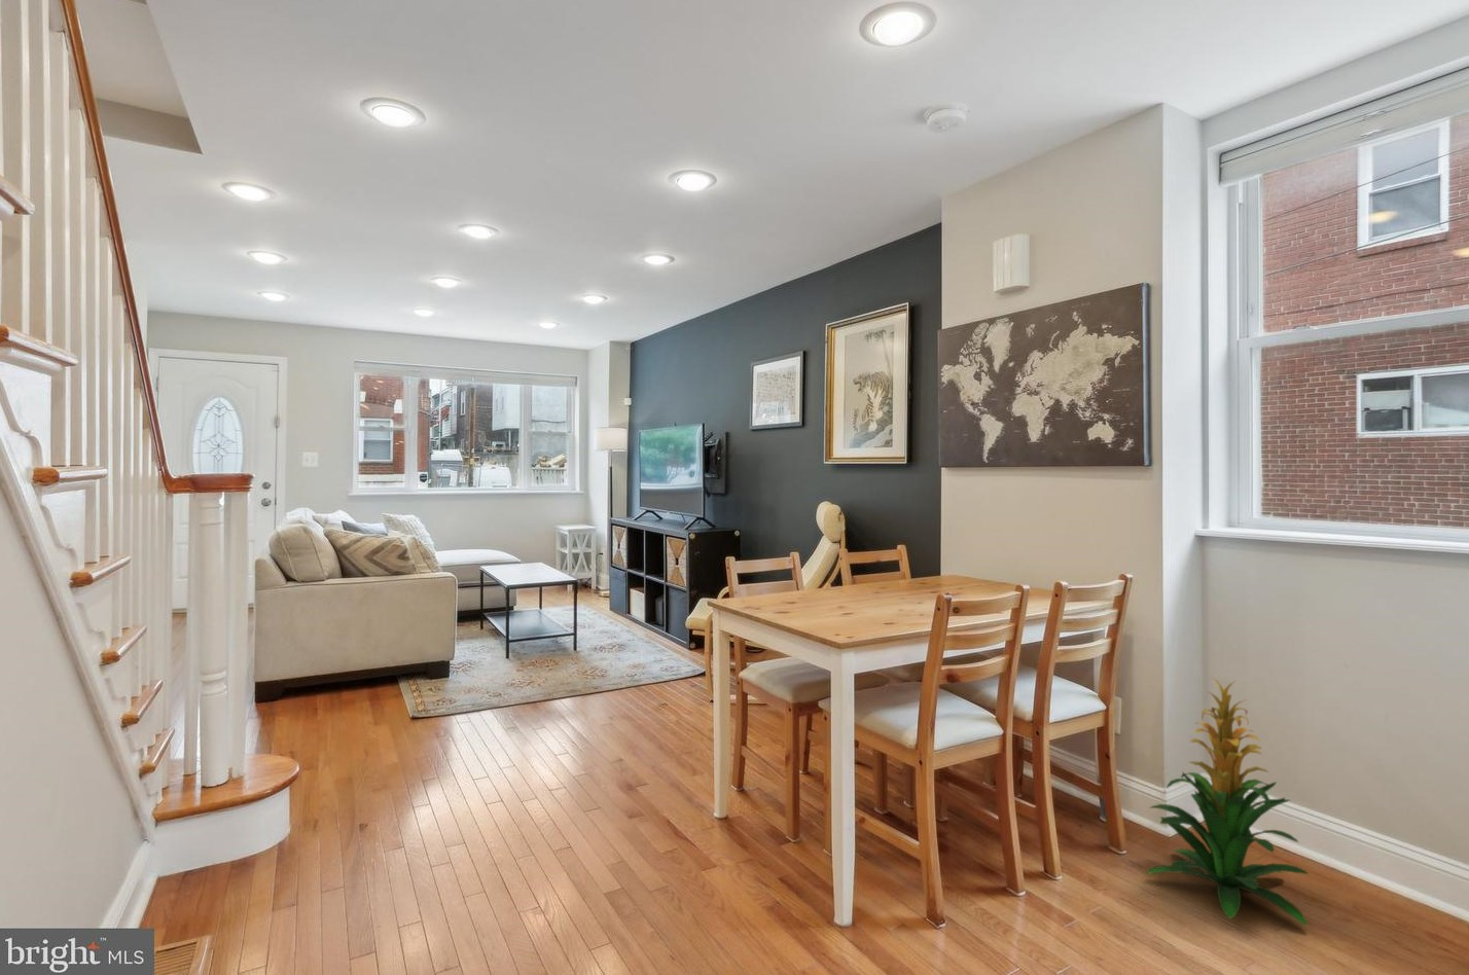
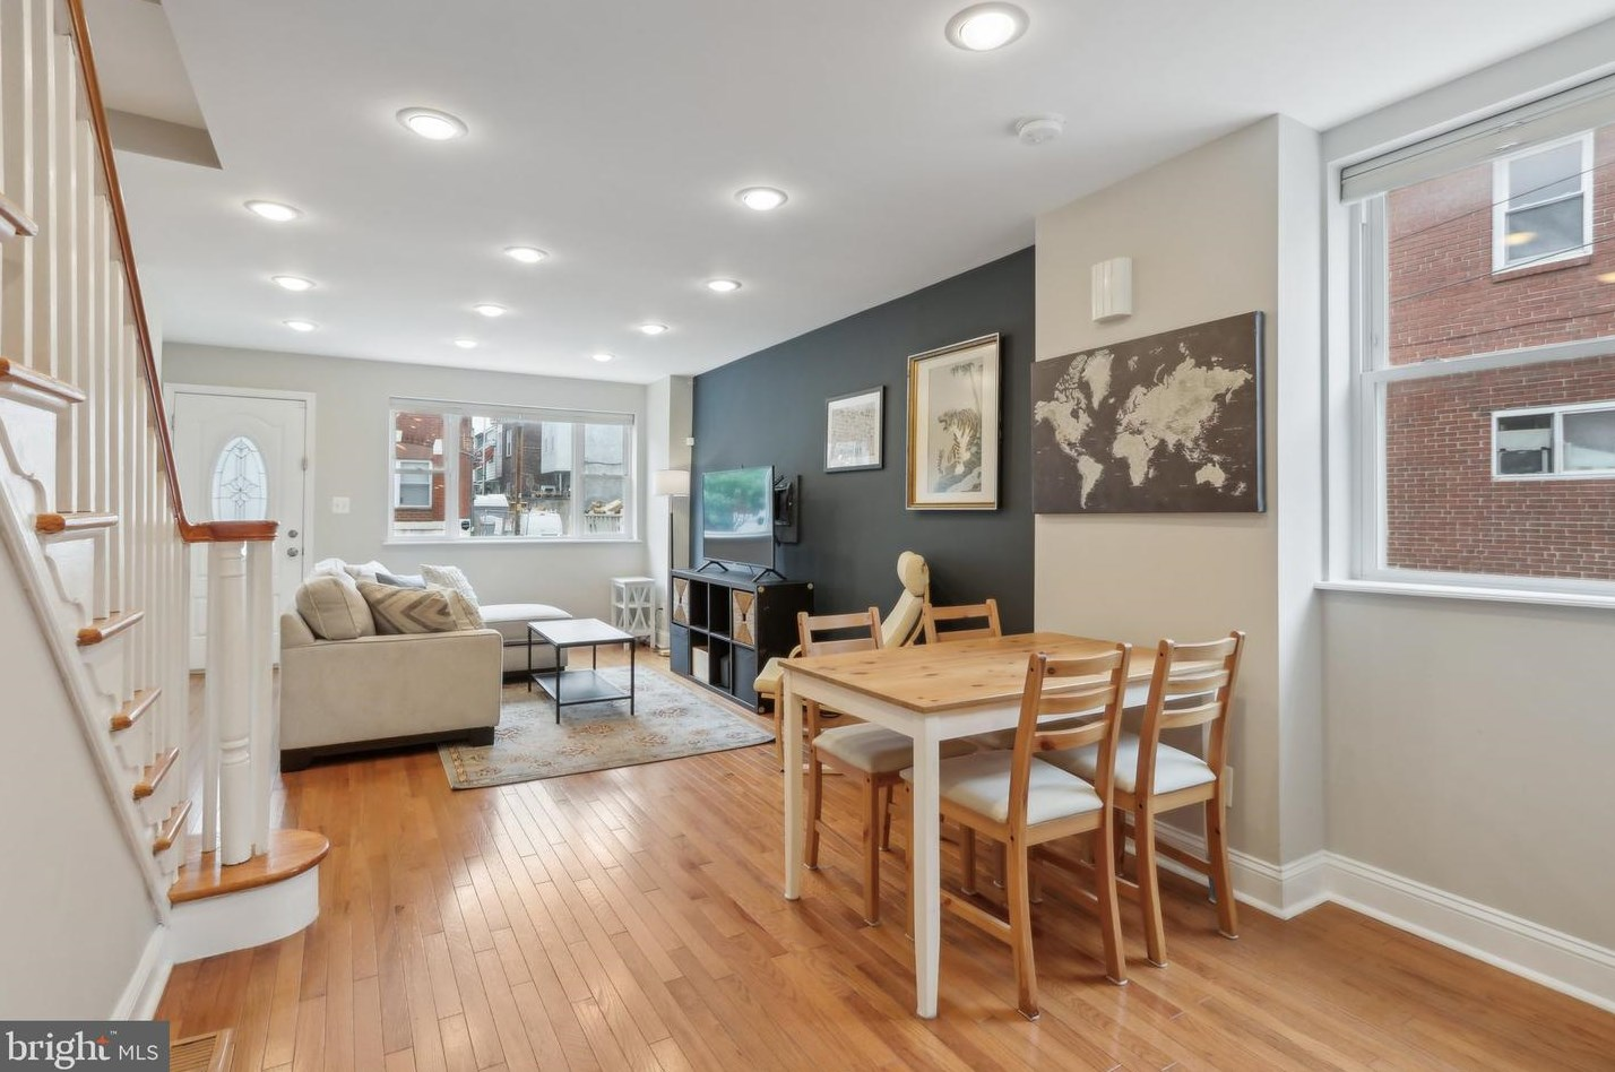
- indoor plant (1227, 783)
